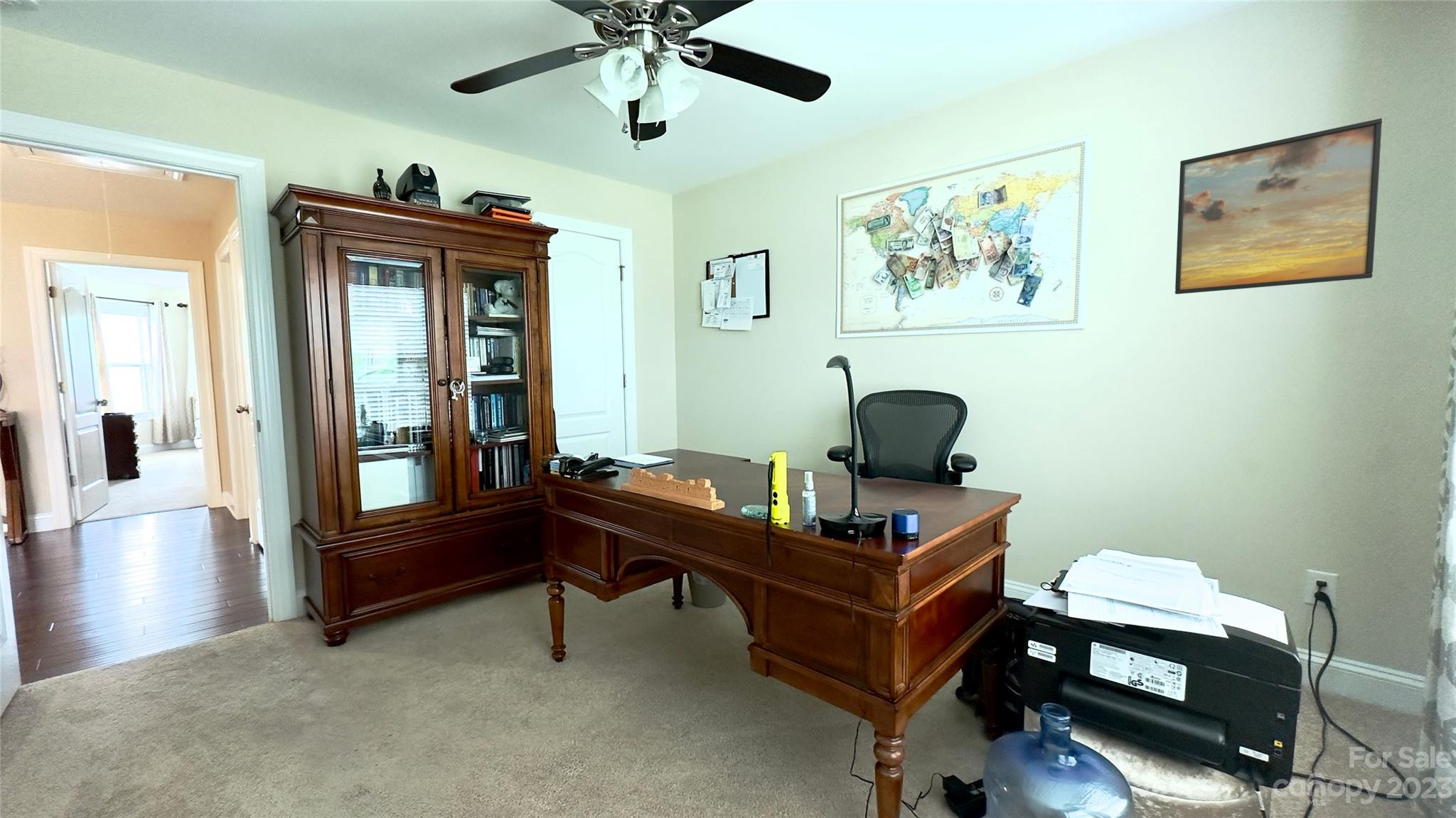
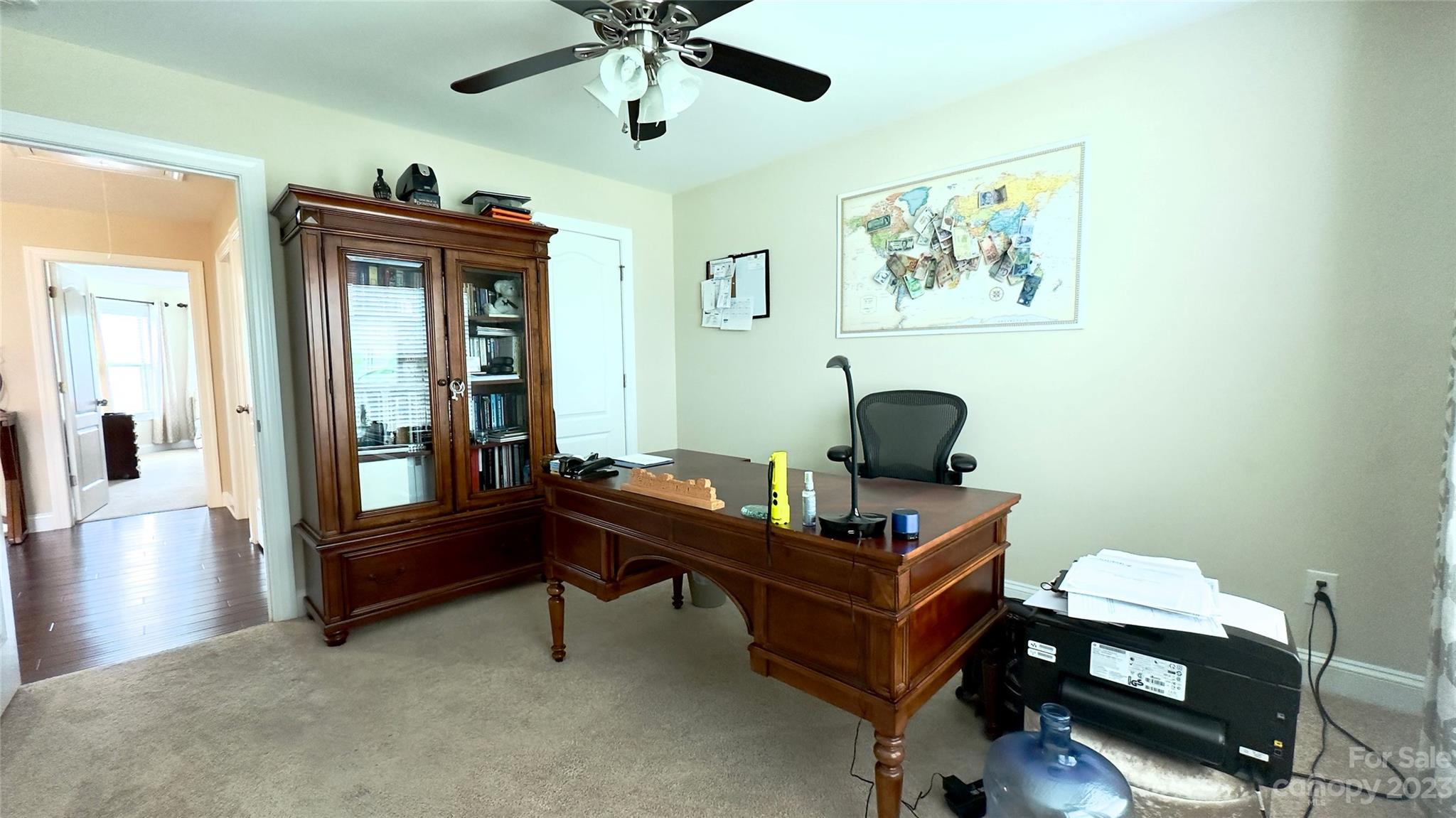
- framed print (1268, 215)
